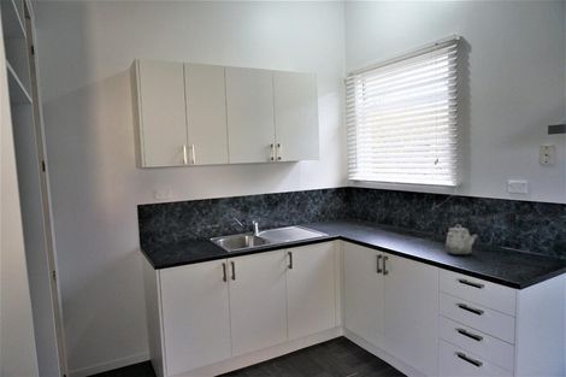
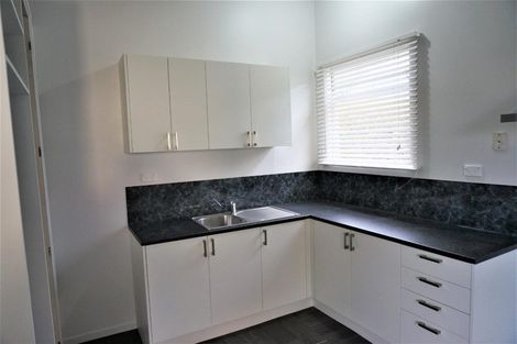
- kettle (462, 234)
